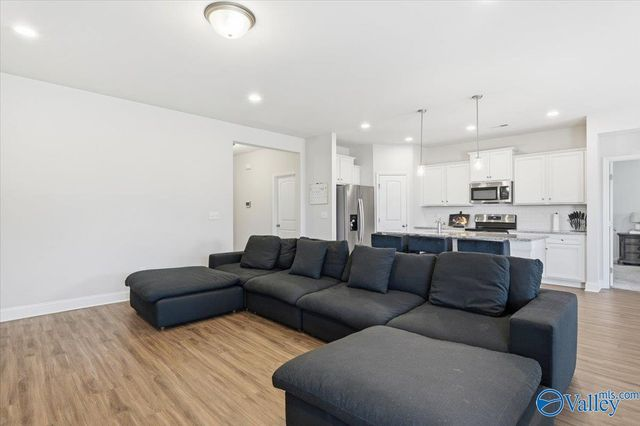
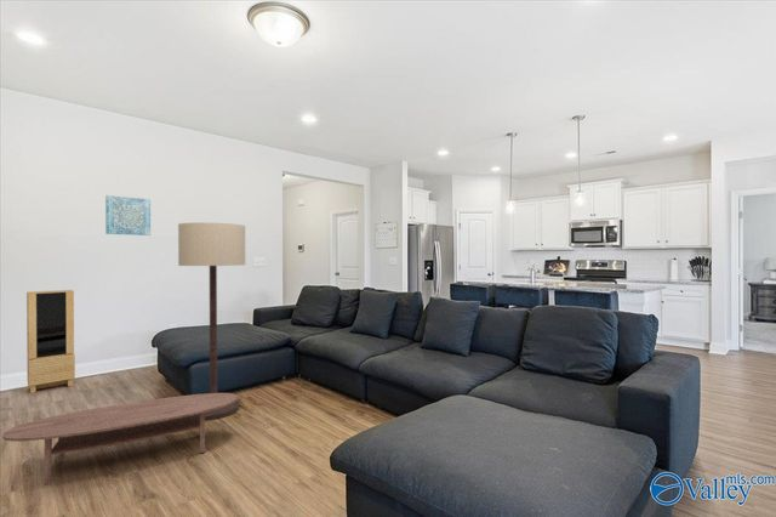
+ wall art (129, 216)
+ coffee table (133, 434)
+ floor lamp (212, 317)
+ storage cabinet (51, 339)
